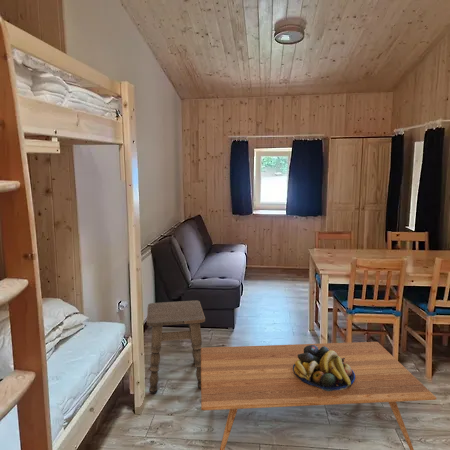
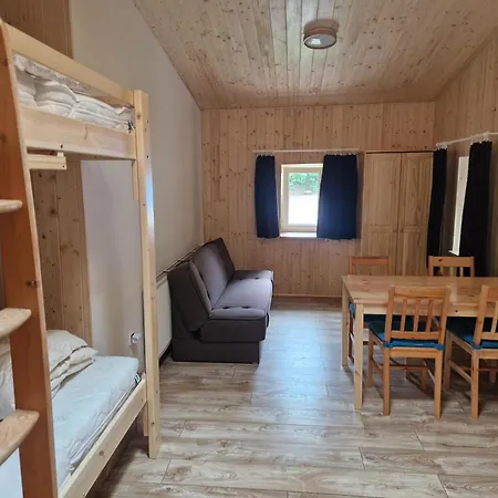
- side table (175, 339)
- coffee table (303, 396)
- fruit bowl (324, 362)
